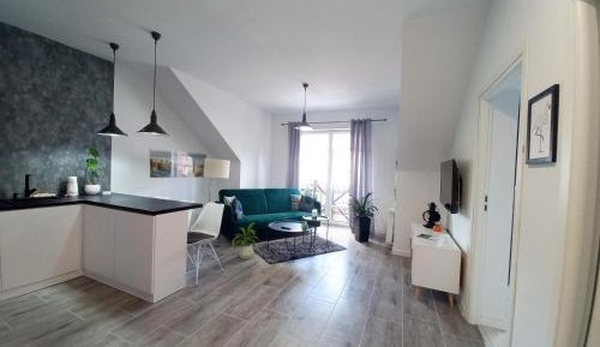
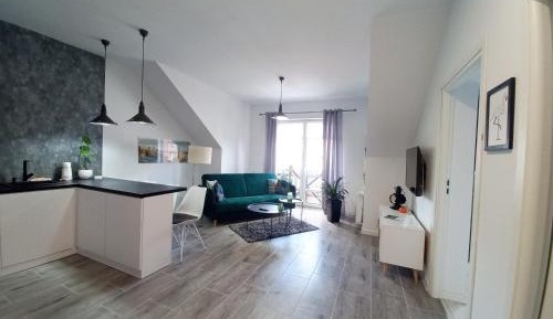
- house plant (242, 240)
